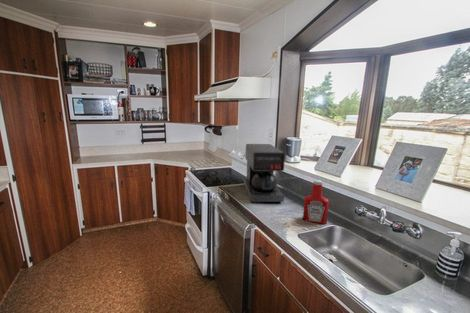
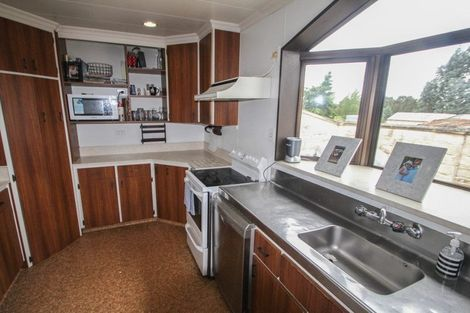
- soap bottle (316, 200)
- coffee maker (262, 170)
